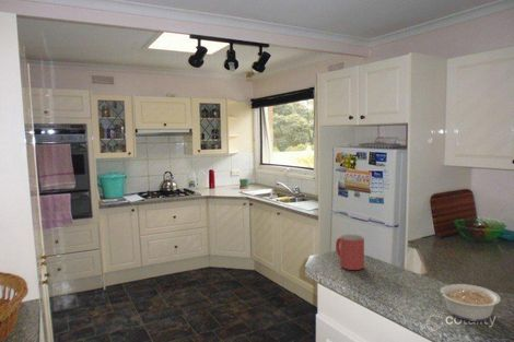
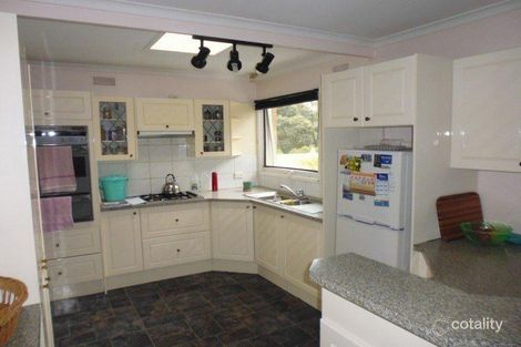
- legume (467, 302)
- mug (348, 250)
